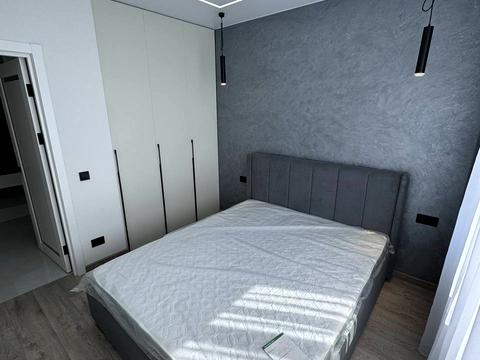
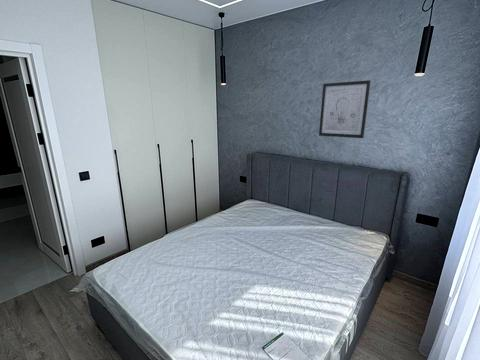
+ wall art (342, 110)
